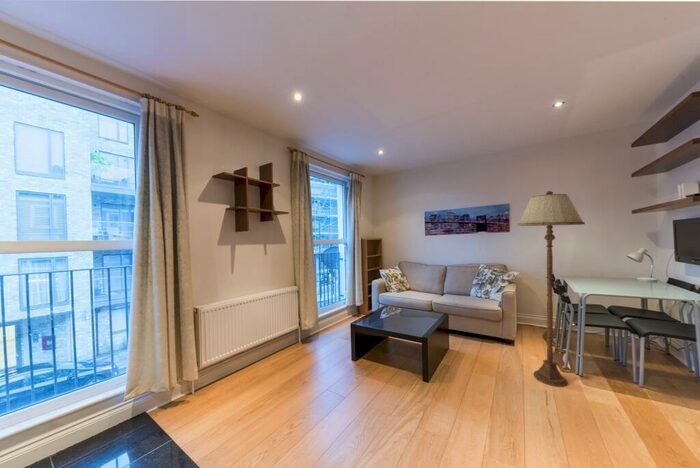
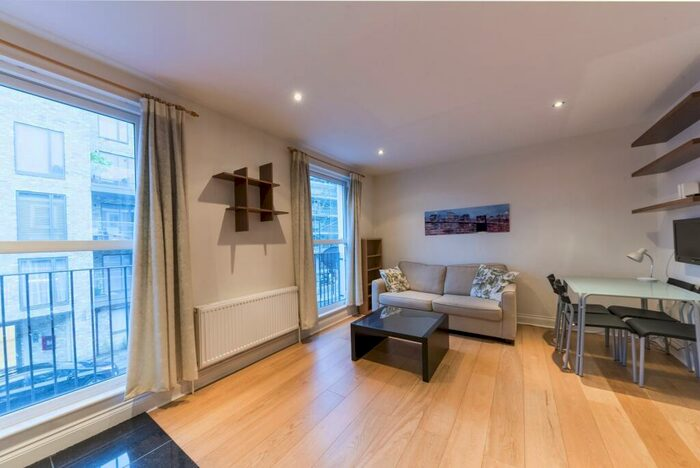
- floor lamp (549, 285)
